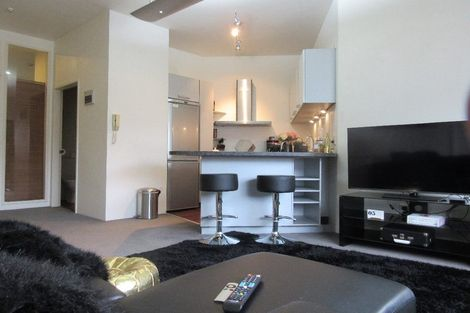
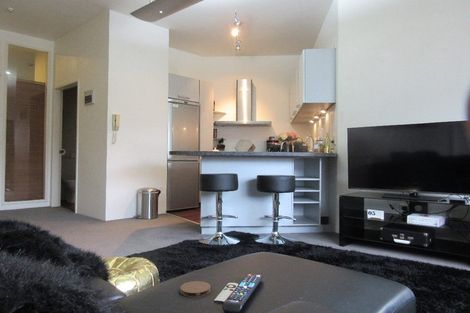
+ coaster (195, 288)
